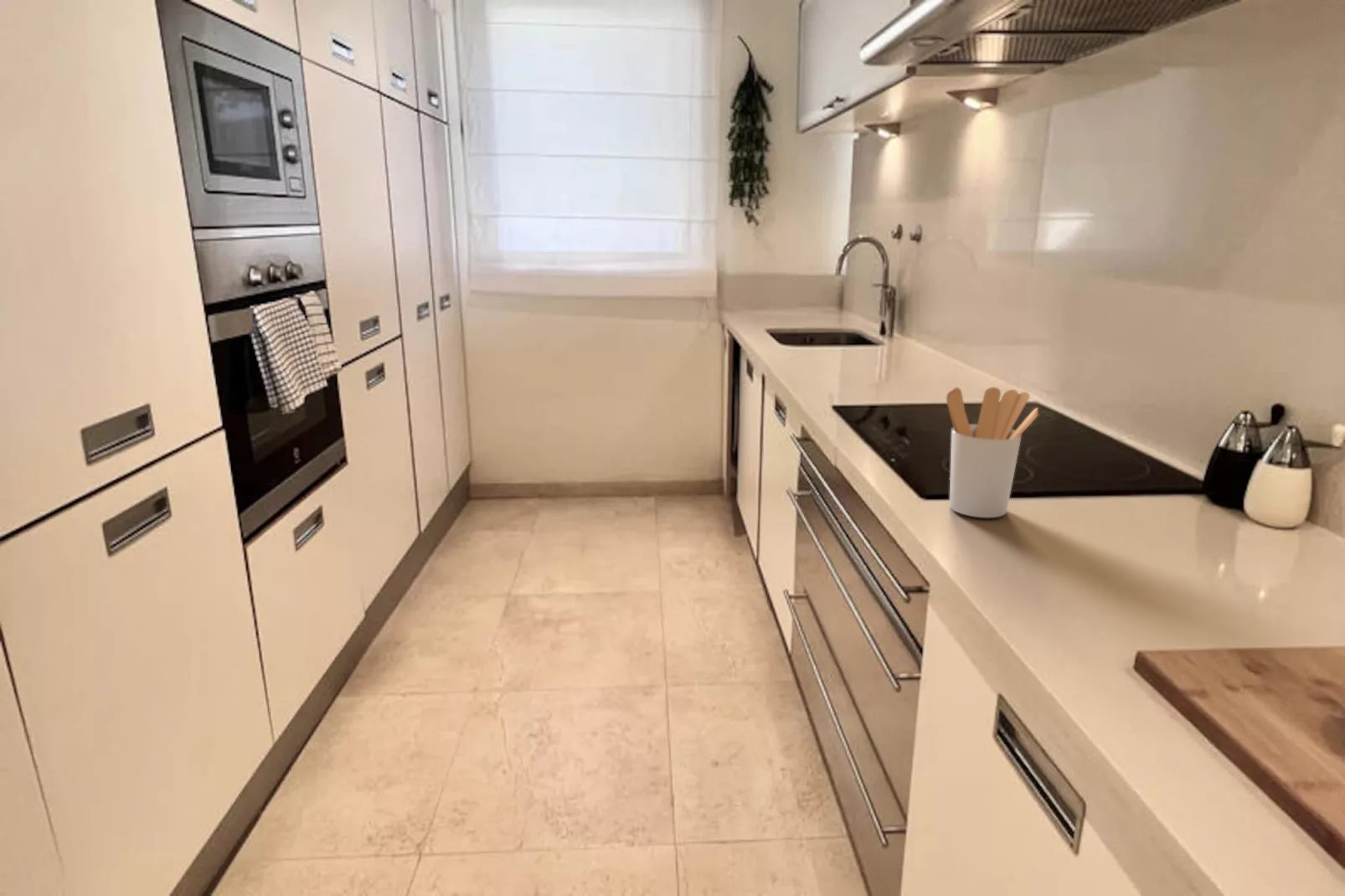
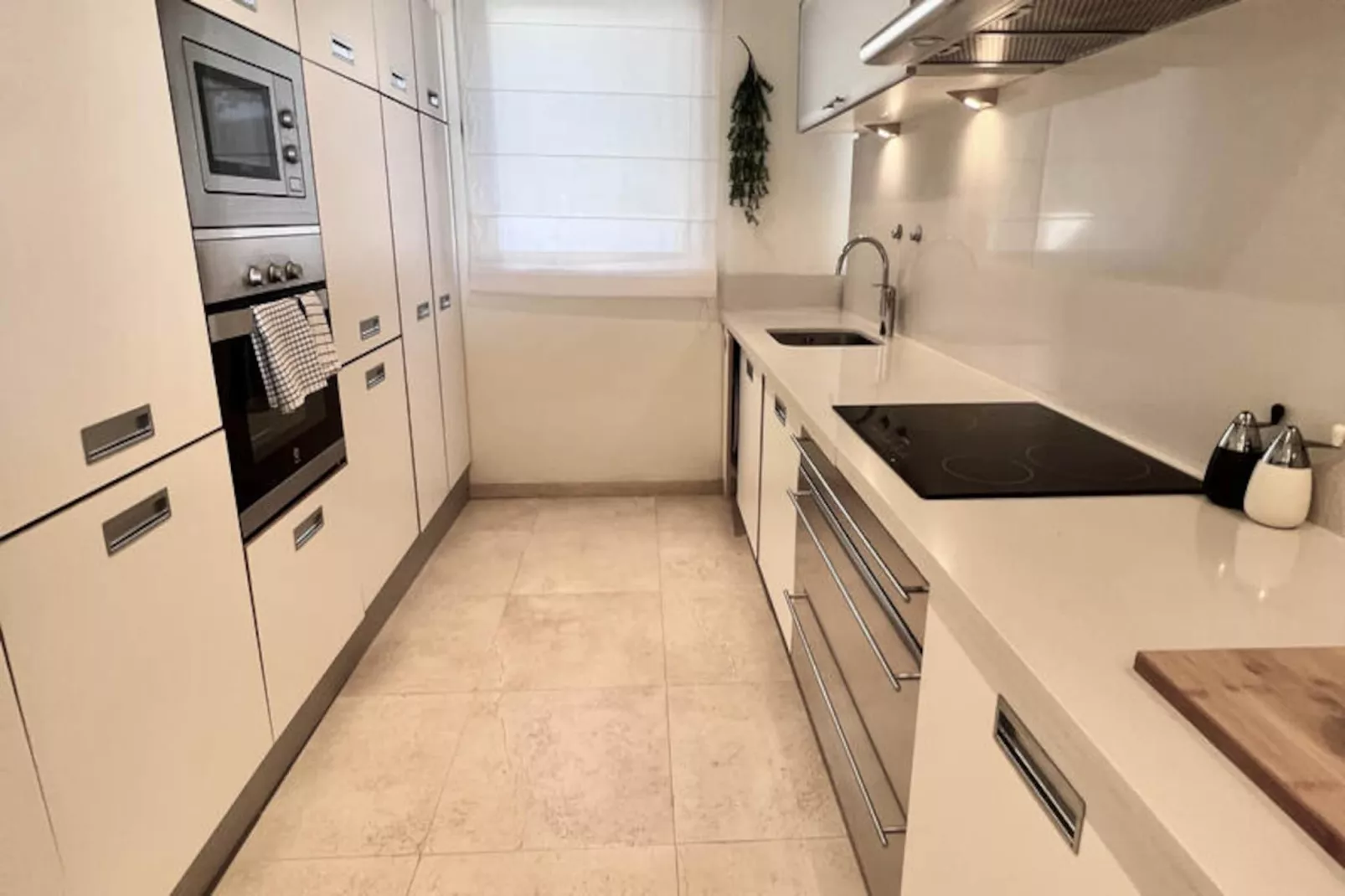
- utensil holder (989, 448)
